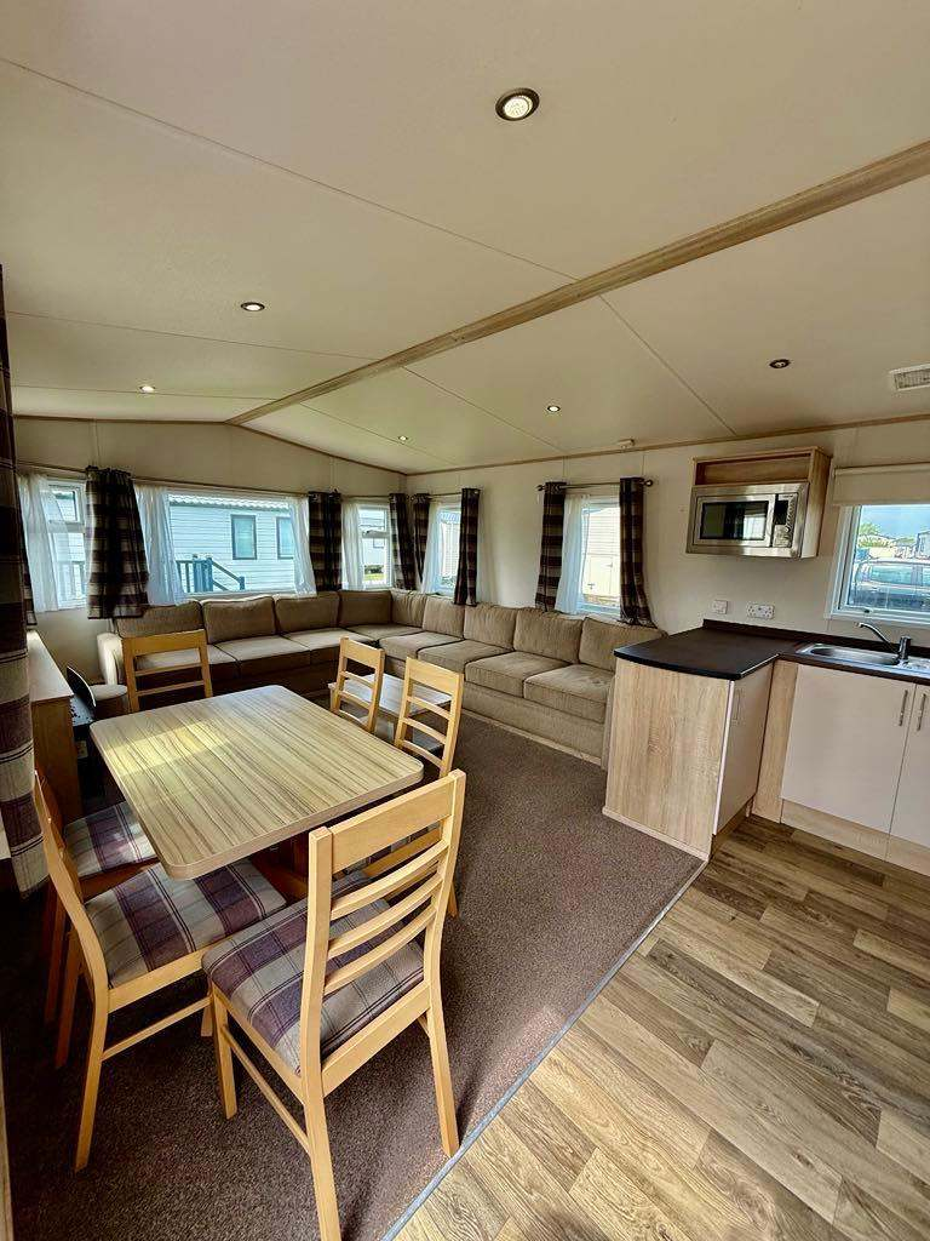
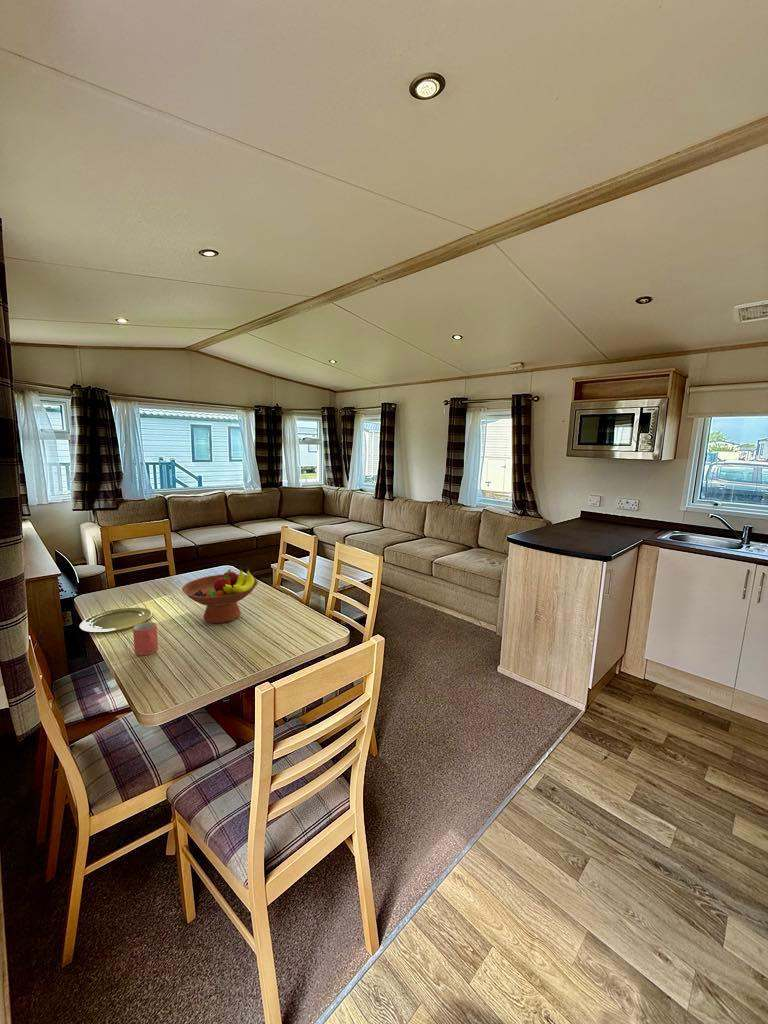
+ mug (147, 640)
+ fruit bowl (221, 594)
+ plate (117, 619)
